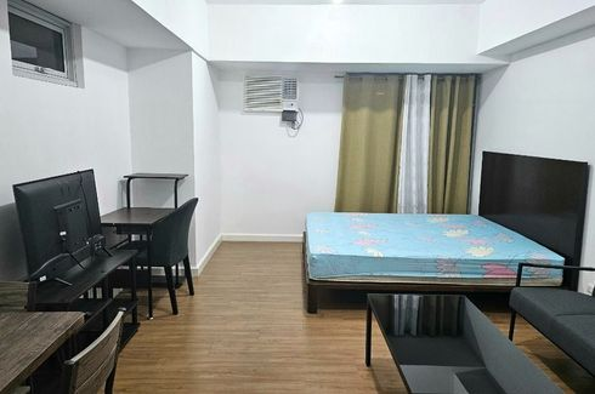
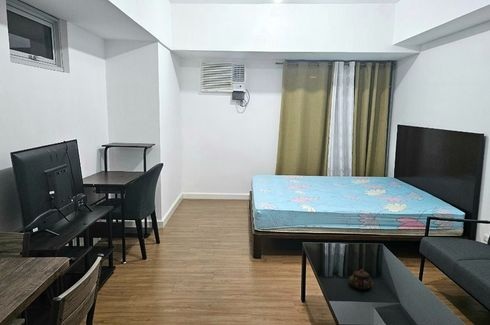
+ teapot (361, 277)
